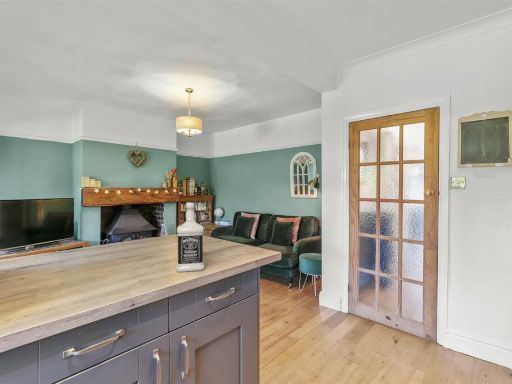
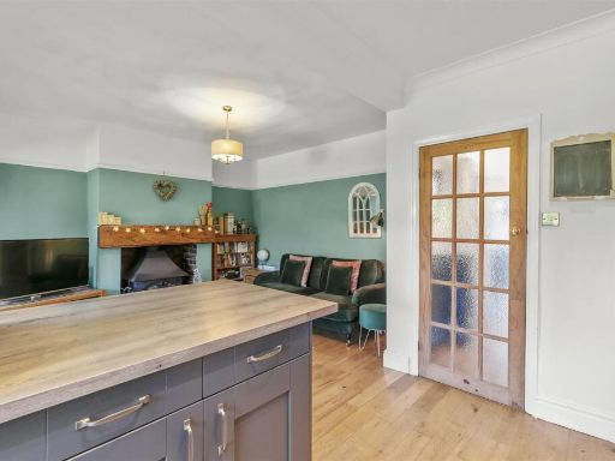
- bottle (190, 235)
